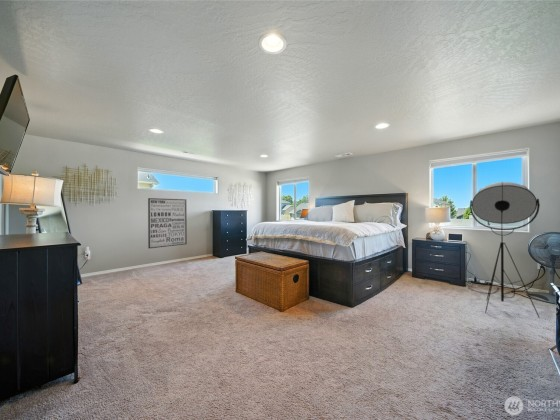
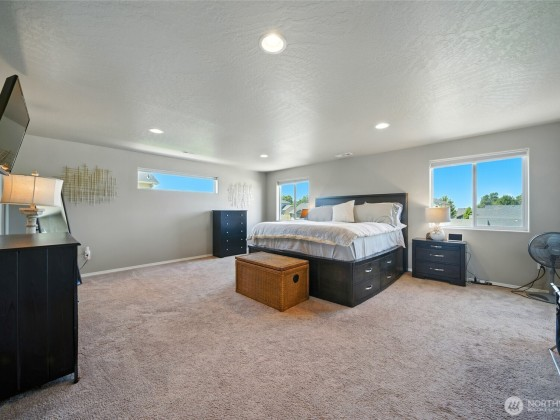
- wall art (168, 222)
- floor lamp (500, 242)
